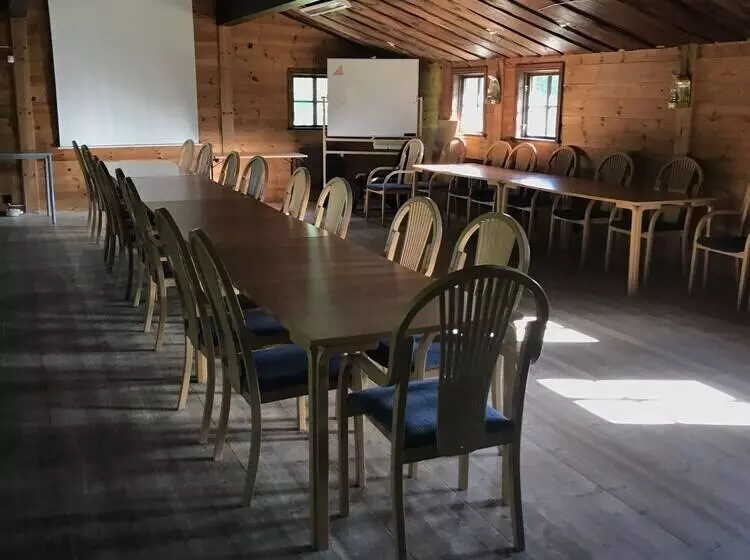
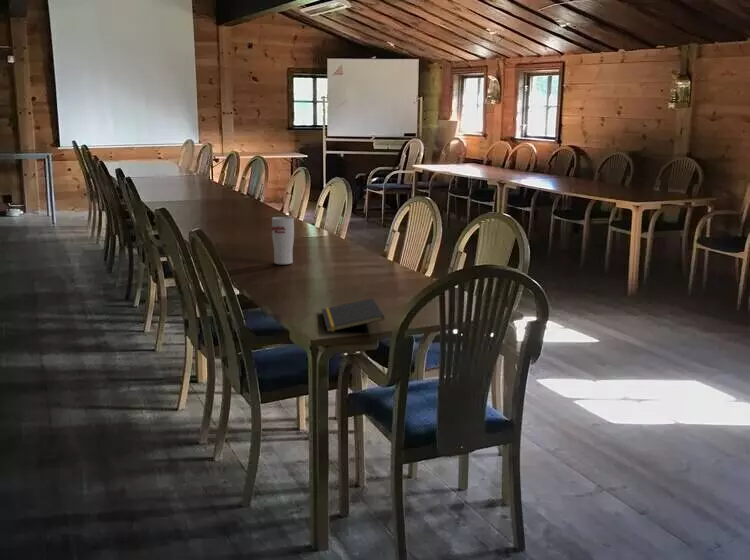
+ notepad (351, 314)
+ cup (283, 240)
